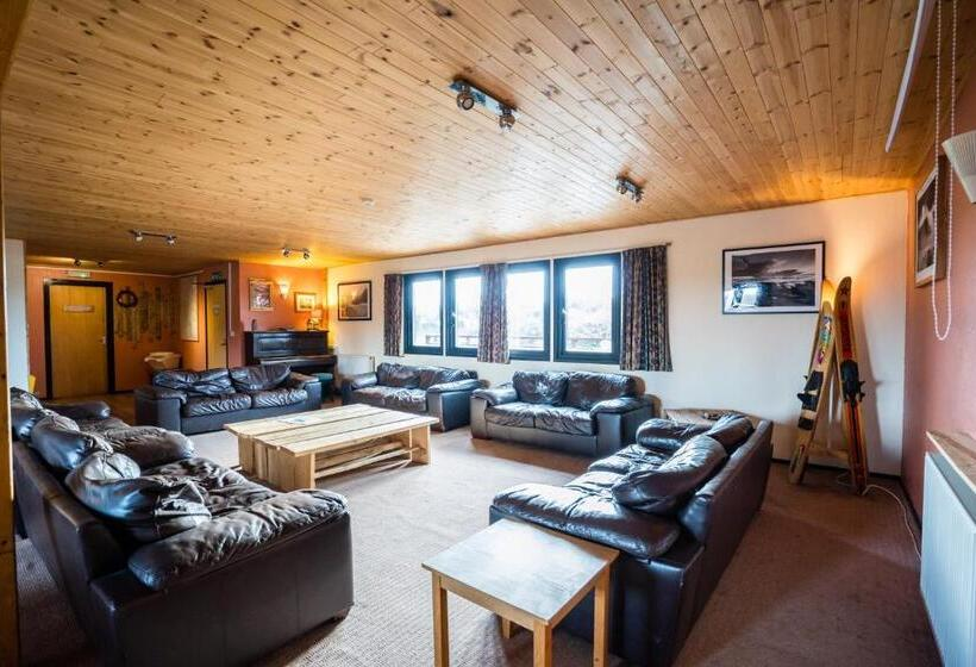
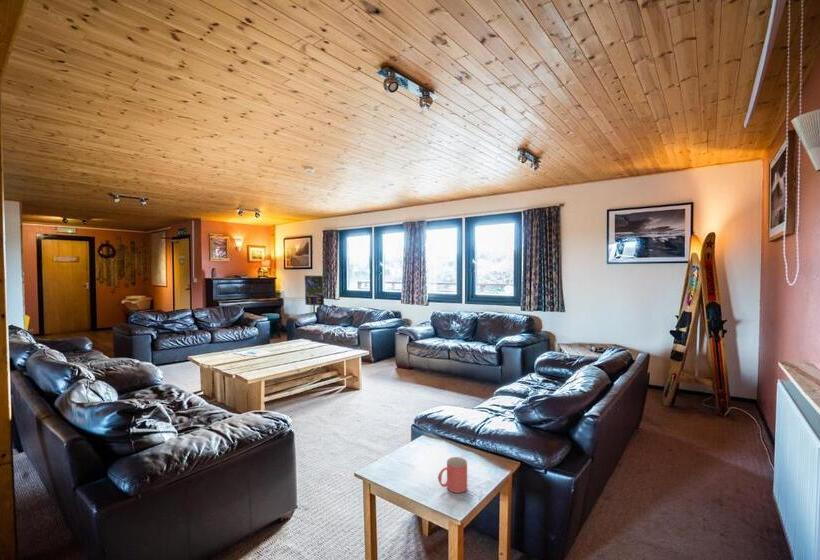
+ map (313, 290)
+ mug (452, 476)
